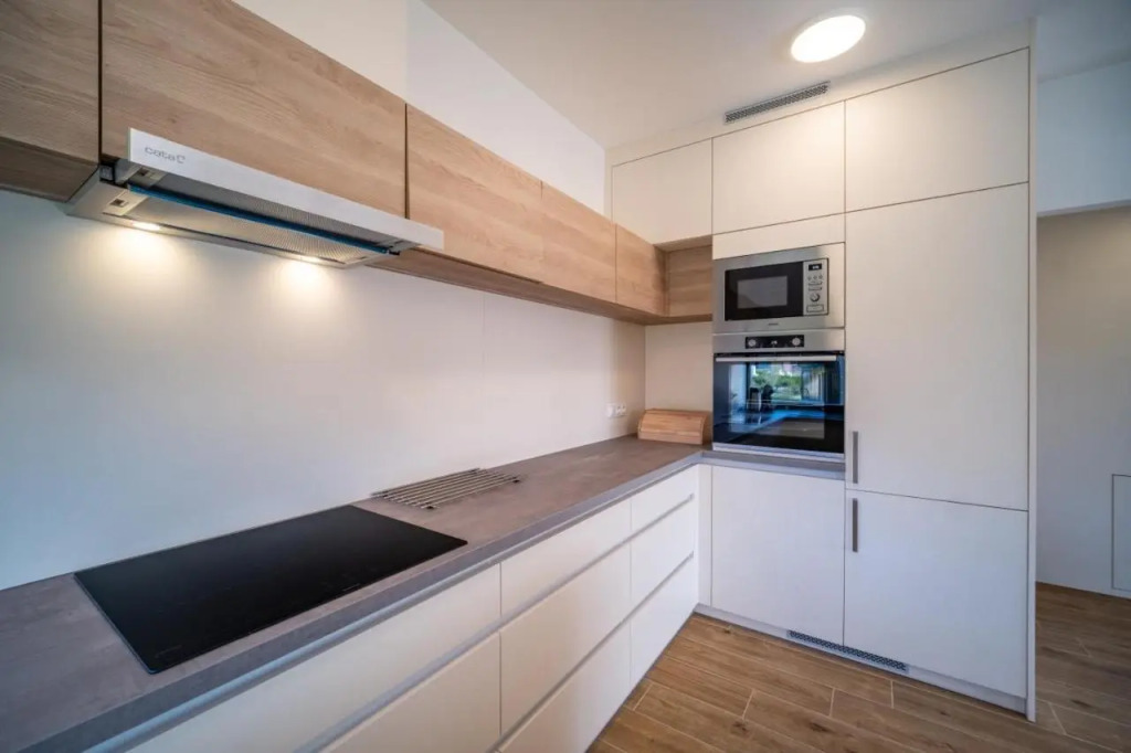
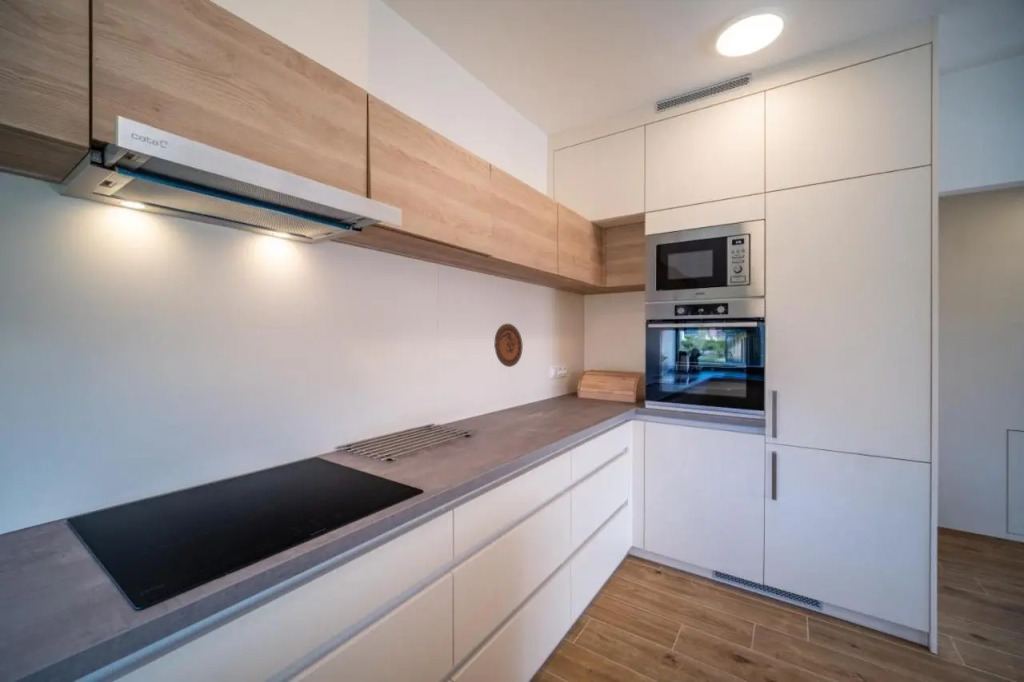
+ decorative plate (508, 345)
